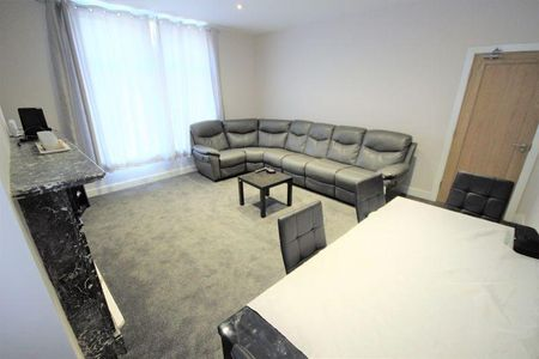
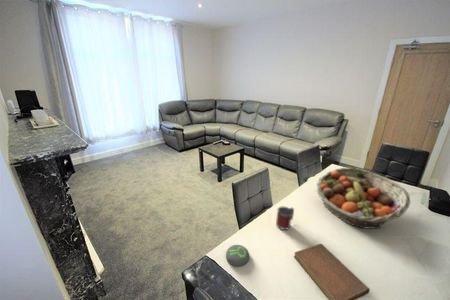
+ fruit basket (356, 195)
+ mug (285, 217)
+ coaster (237, 253)
+ notebook (328, 271)
